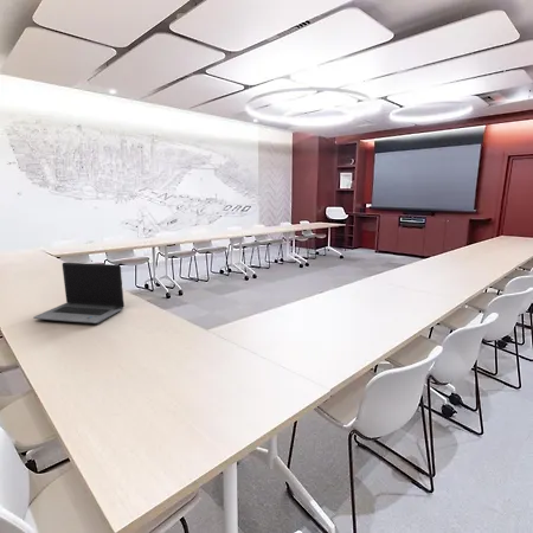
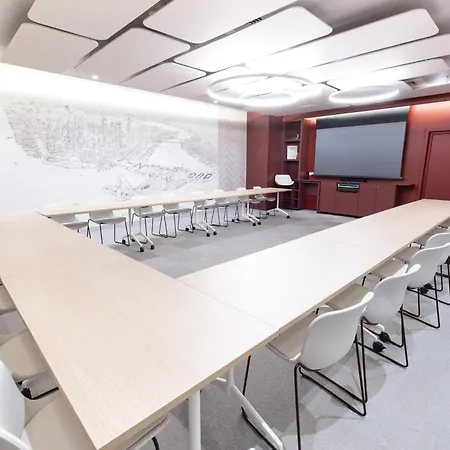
- laptop computer (78, 291)
